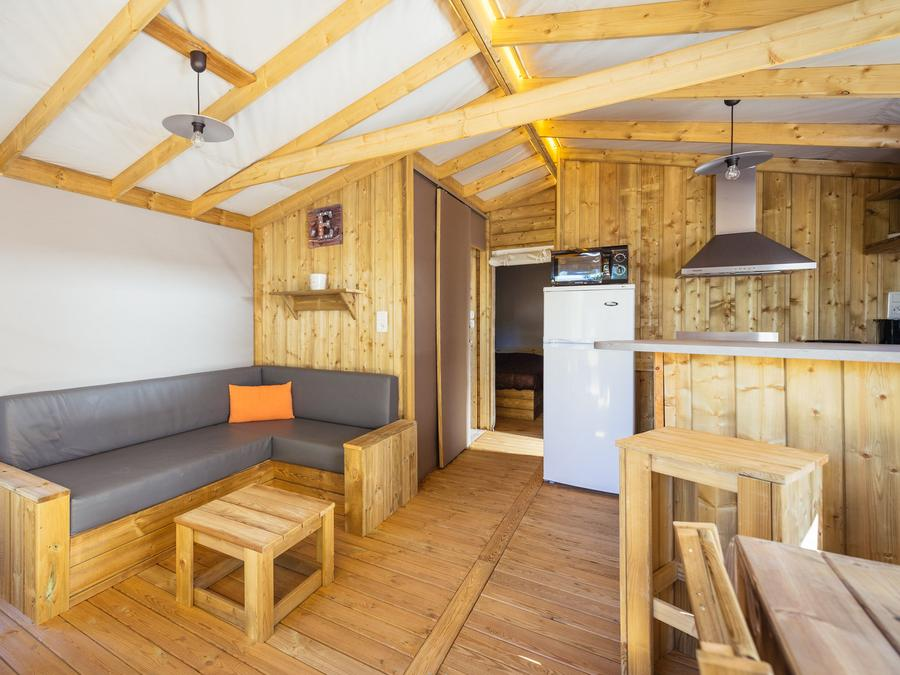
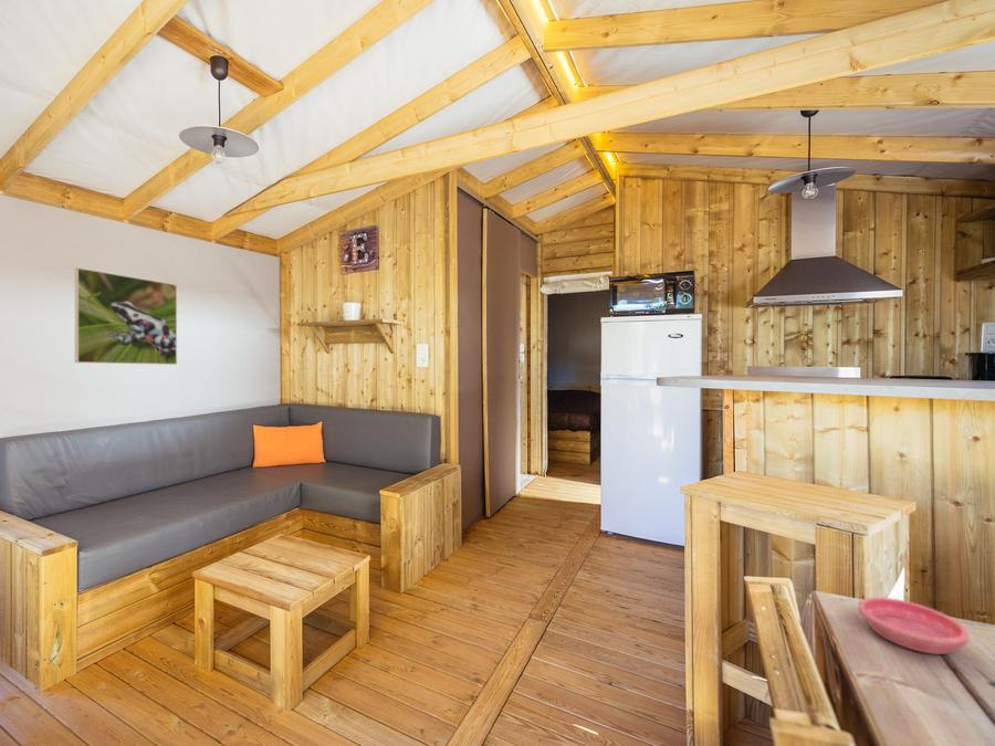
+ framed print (129, 319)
+ saucer (910, 626)
